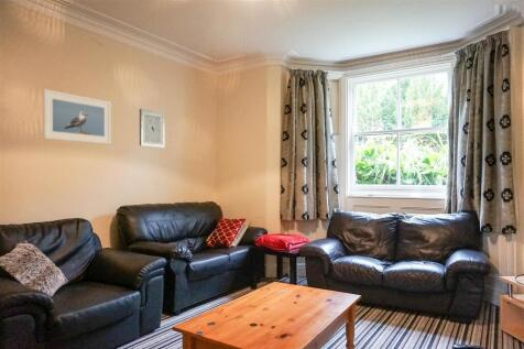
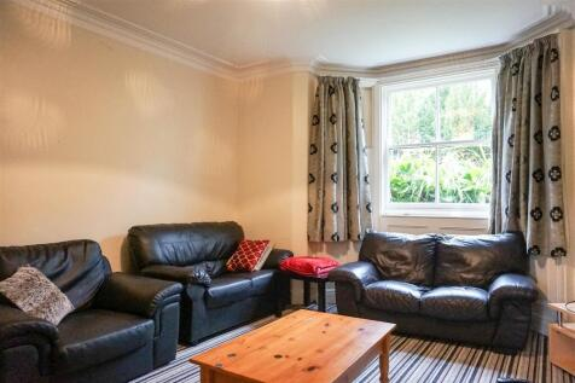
- wall art (152, 128)
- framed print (79, 118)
